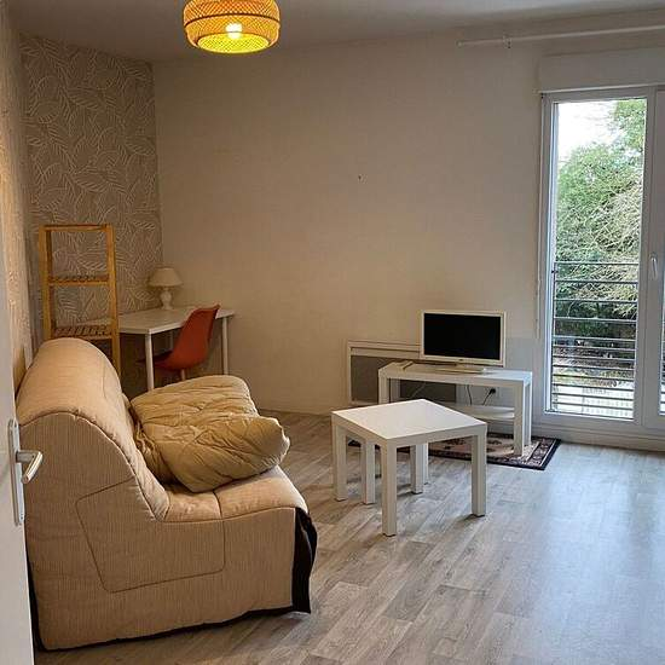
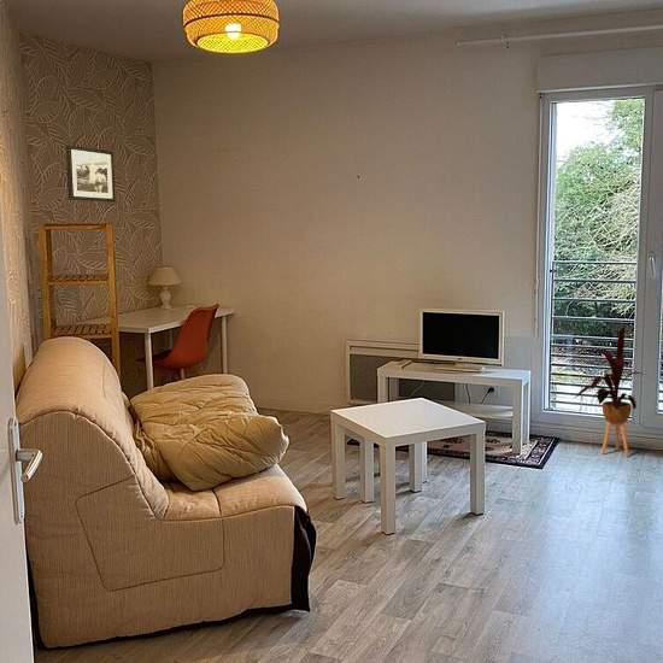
+ picture frame (90, 175)
+ house plant (609, 391)
